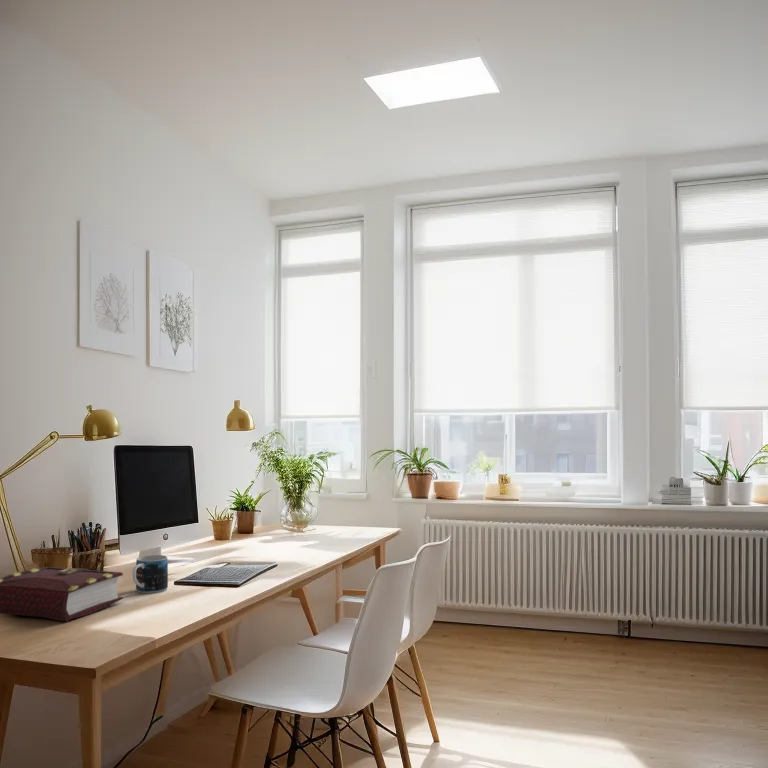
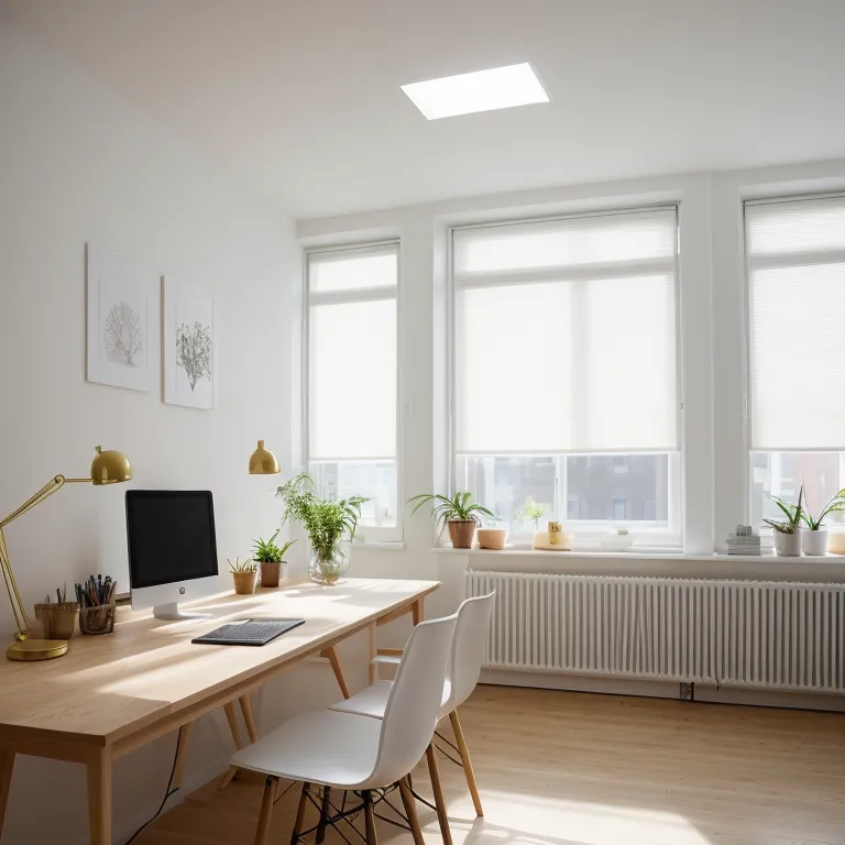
- book (54, 591)
- mug (147, 575)
